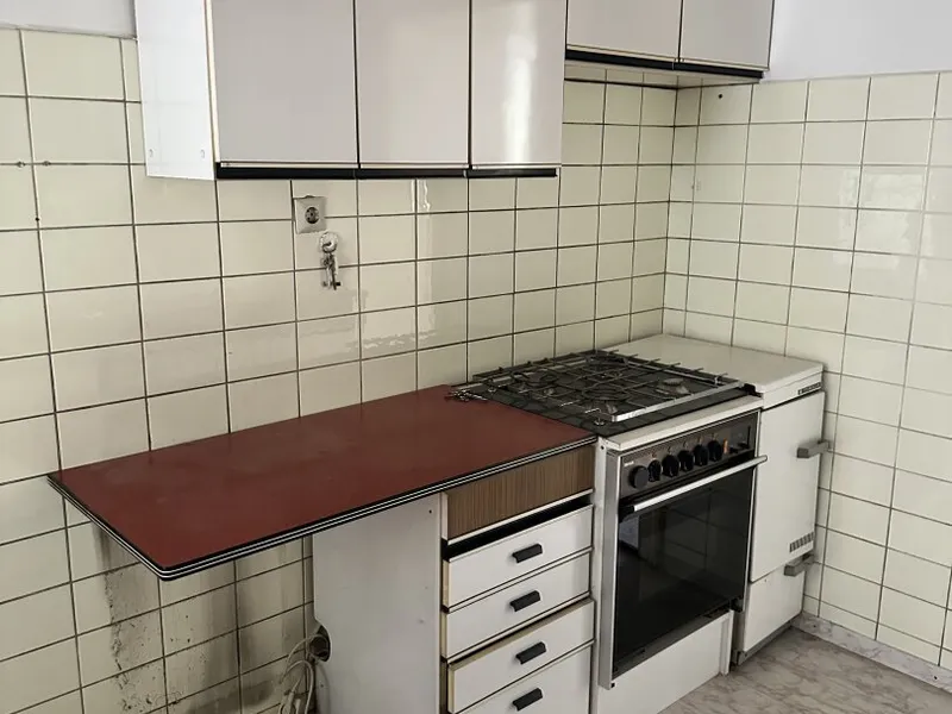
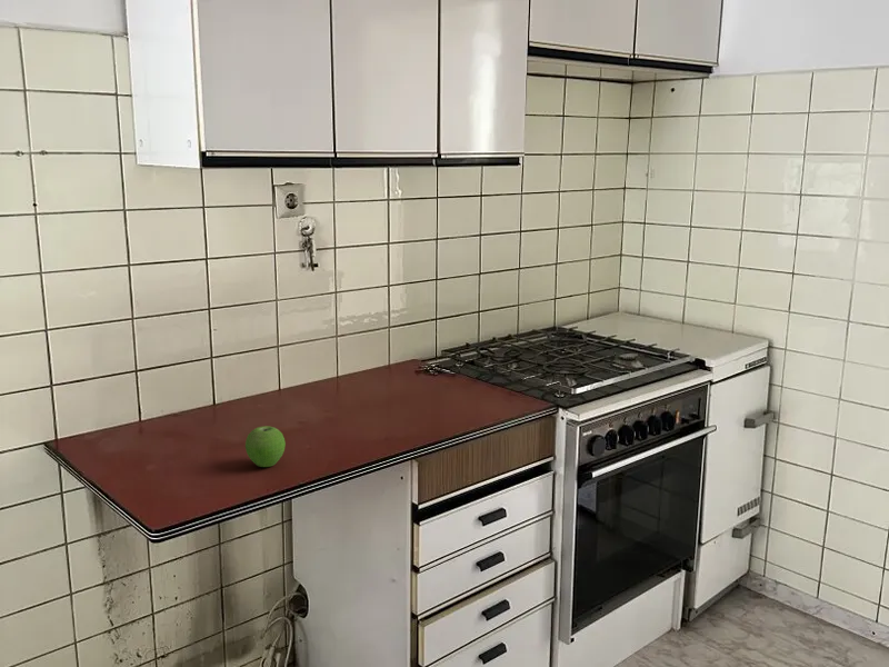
+ fruit (264, 446)
